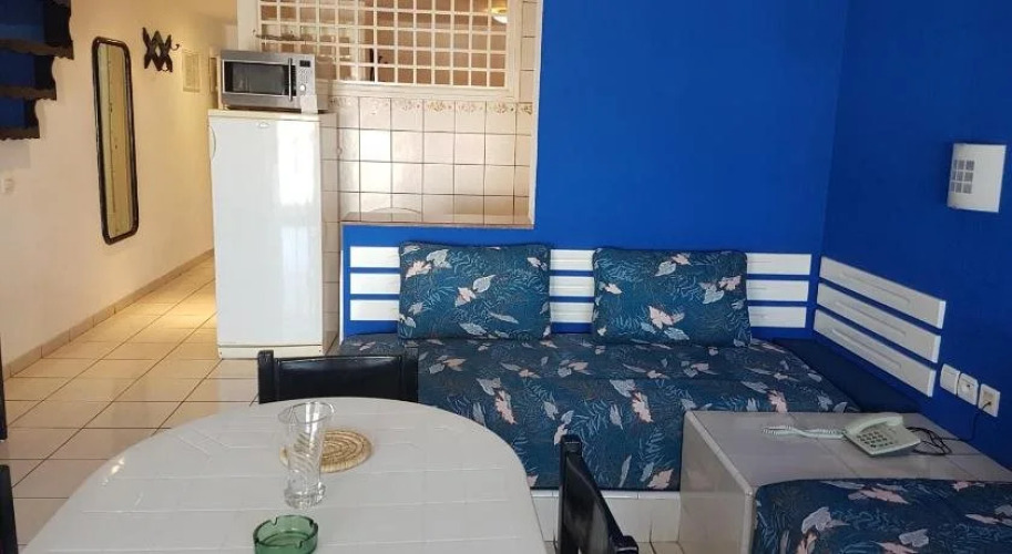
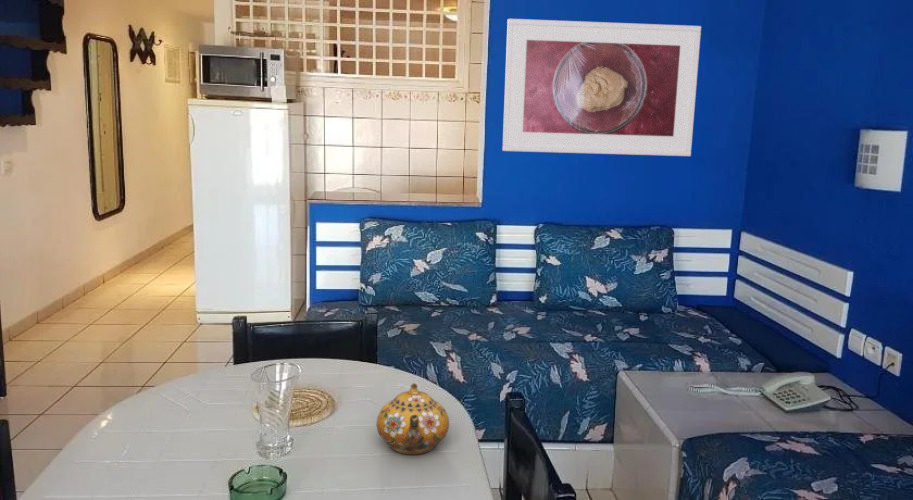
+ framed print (600, 89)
+ teapot (413, 415)
